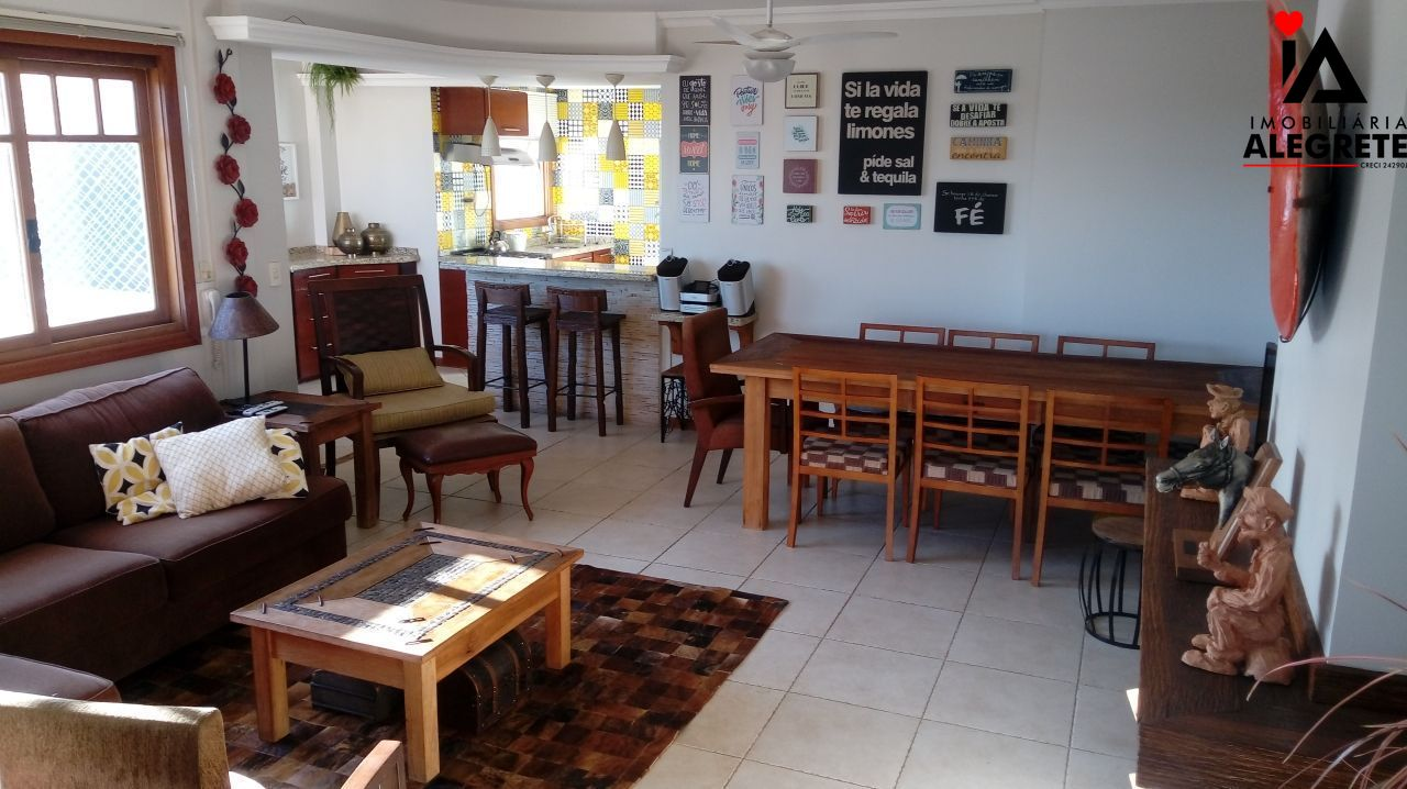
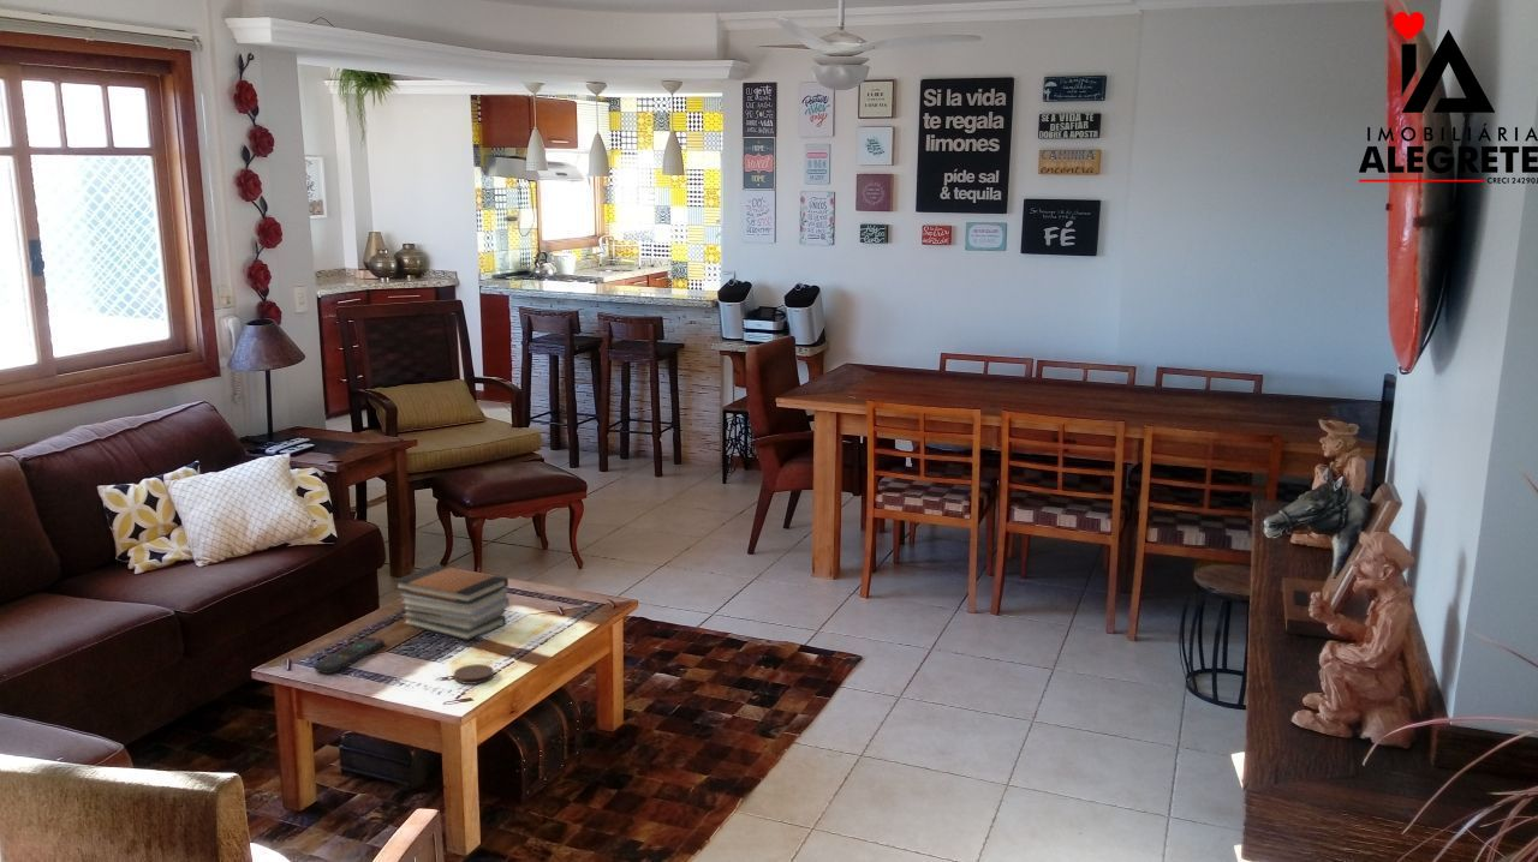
+ book stack (453, 601)
+ remote control (350, 654)
+ coaster (473, 674)
